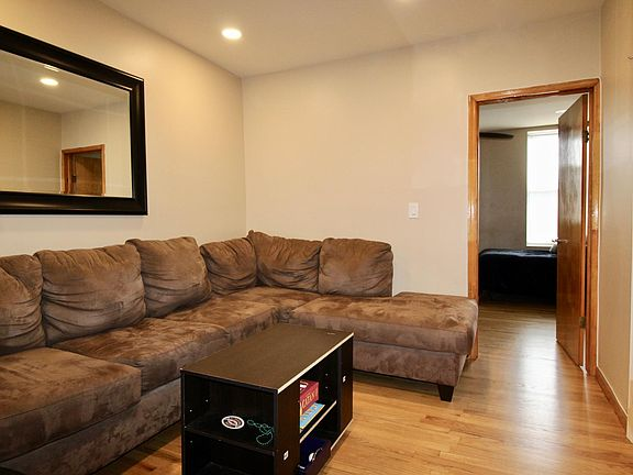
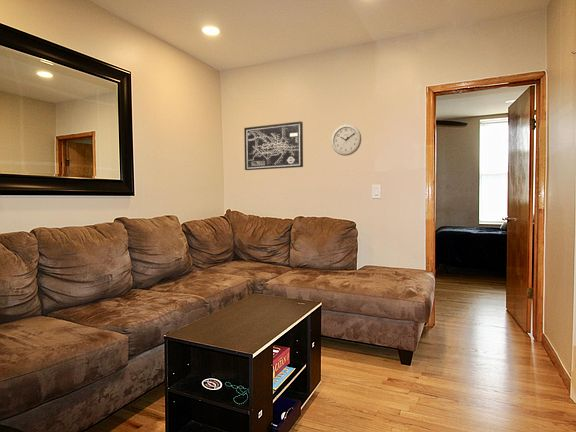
+ wall clock (345, 139)
+ wall art (272, 146)
